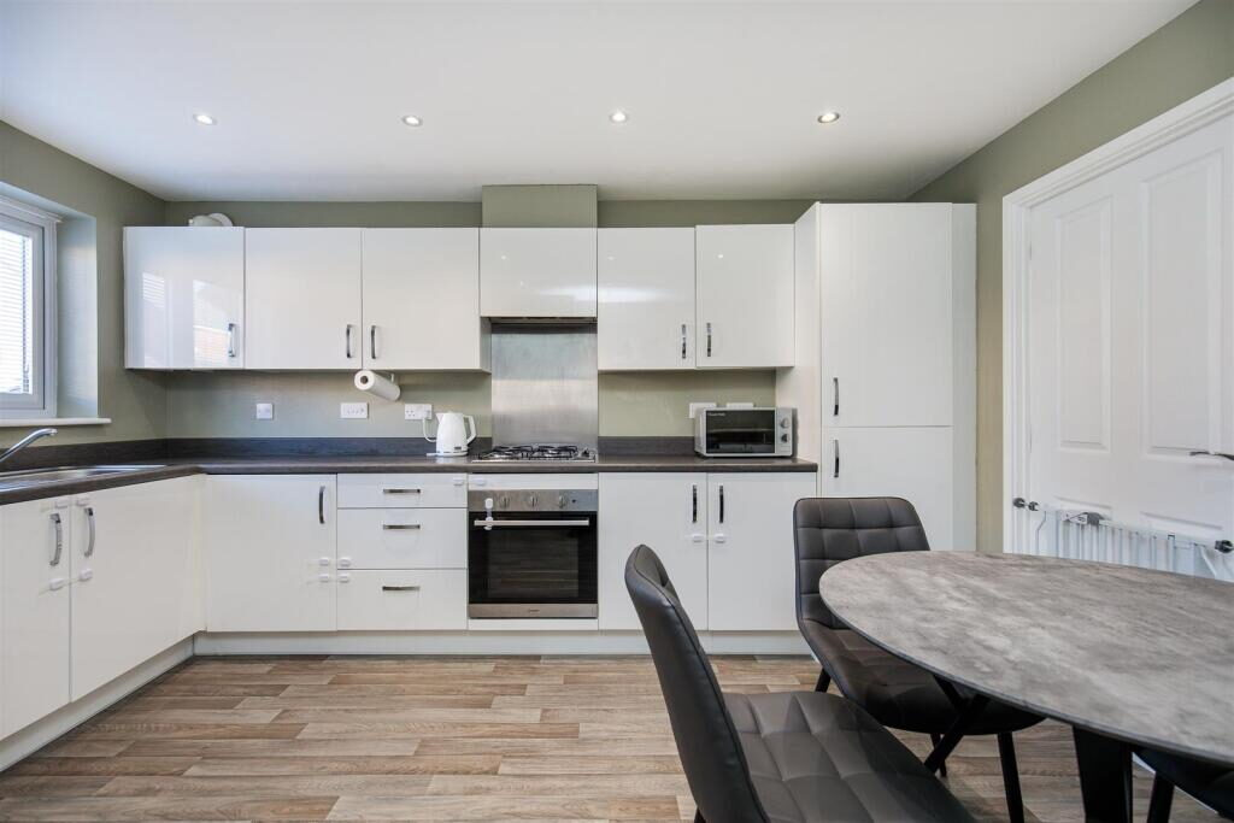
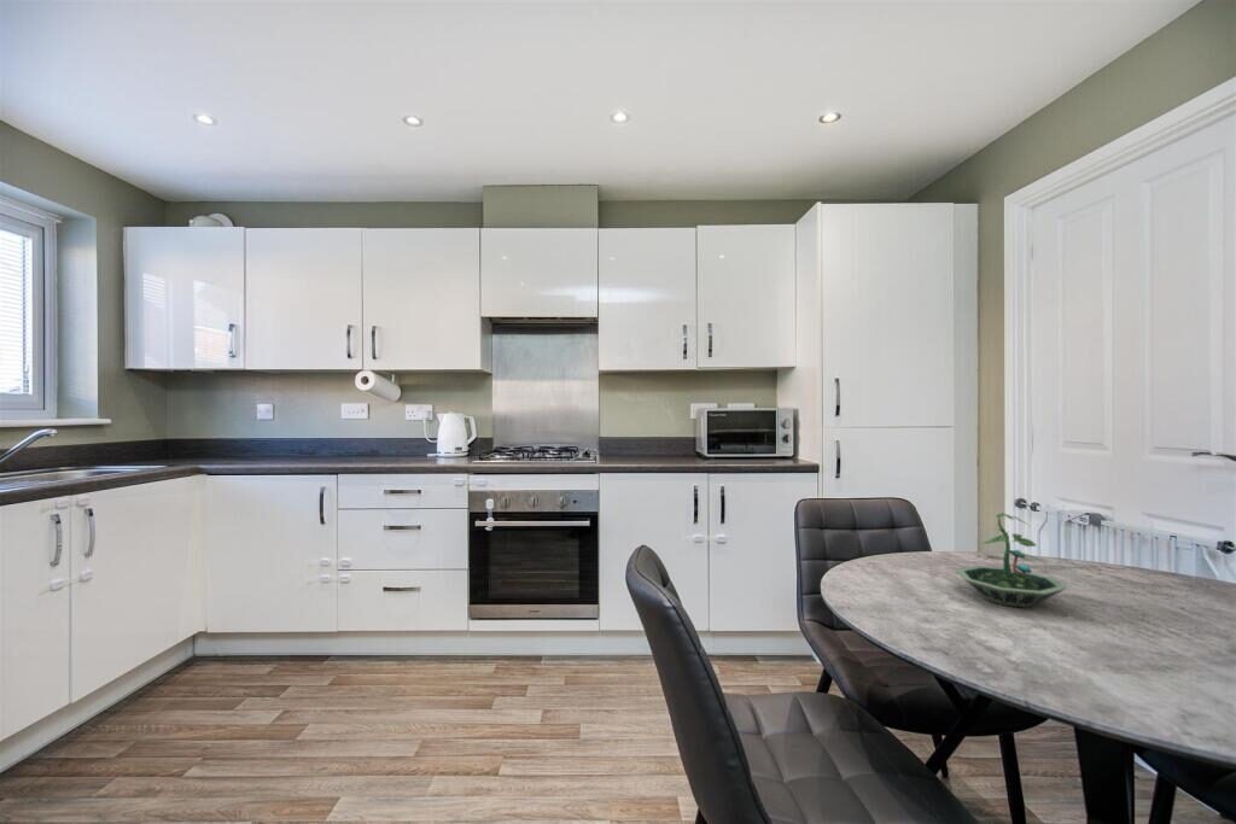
+ terrarium (1008, 532)
